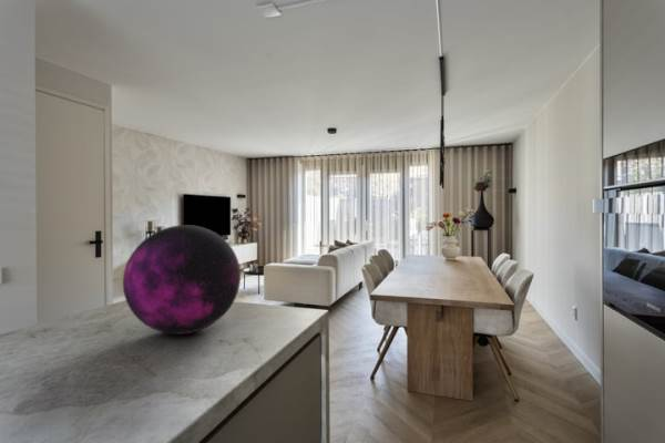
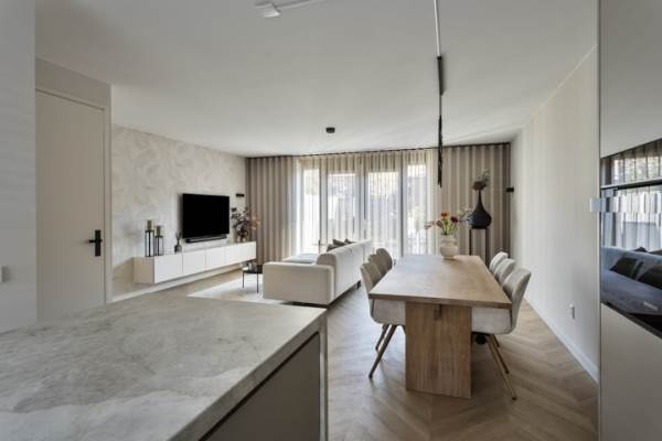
- decorative orb (185, 278)
